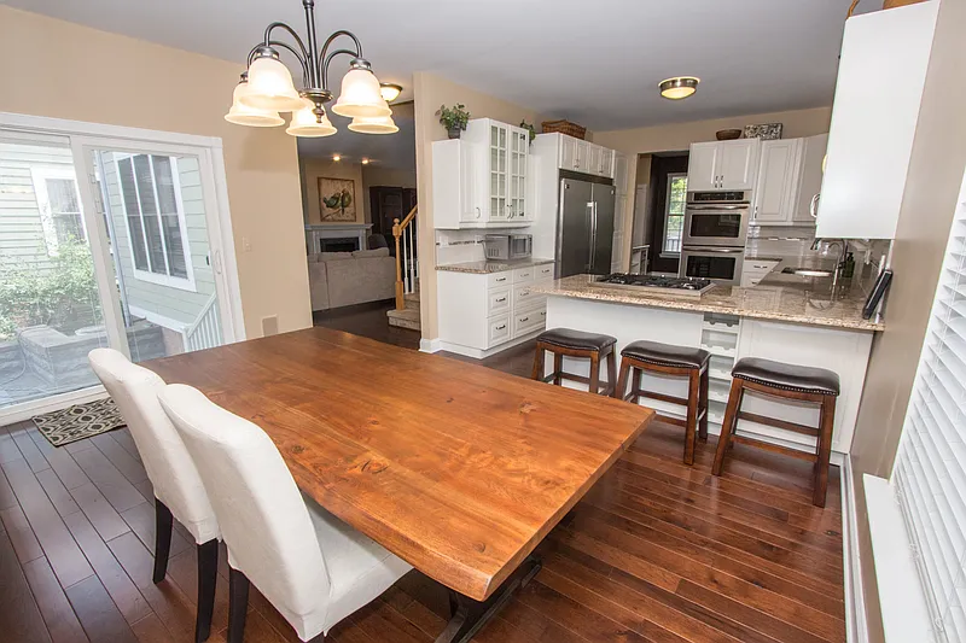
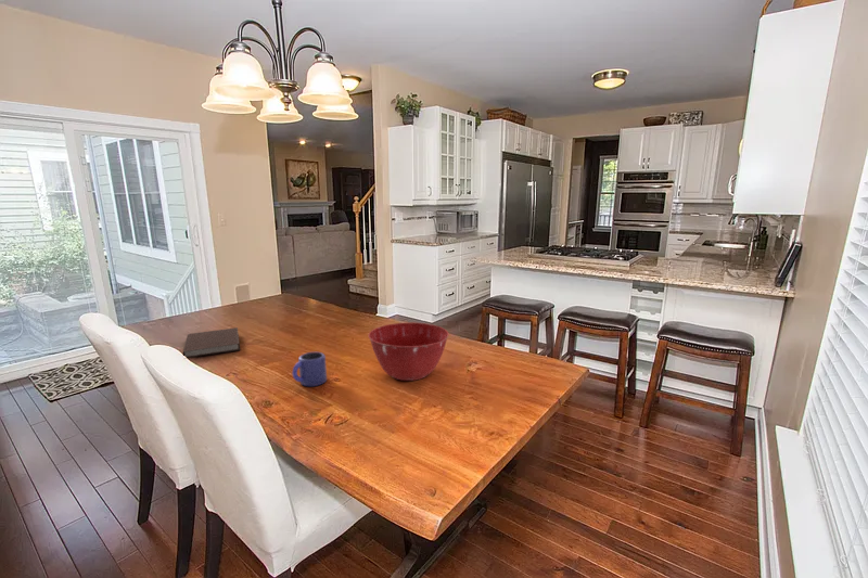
+ mixing bowl (409, 352)
+ notebook (213, 342)
+ mug (308, 370)
